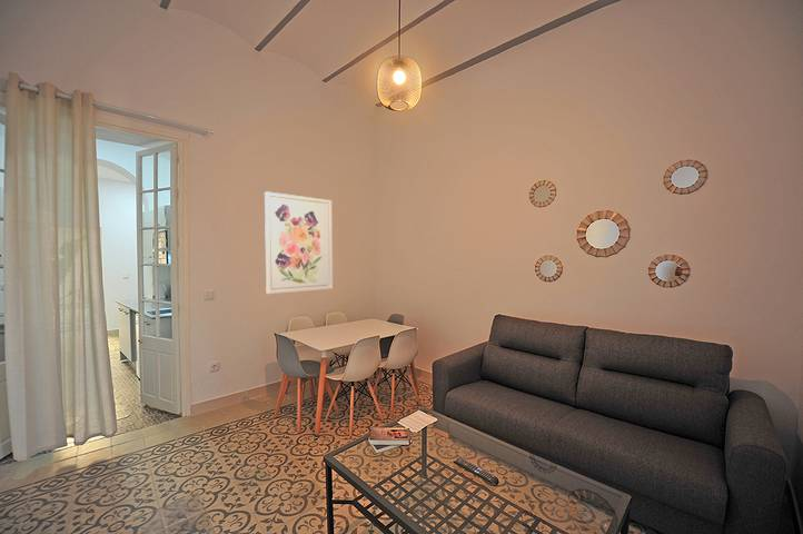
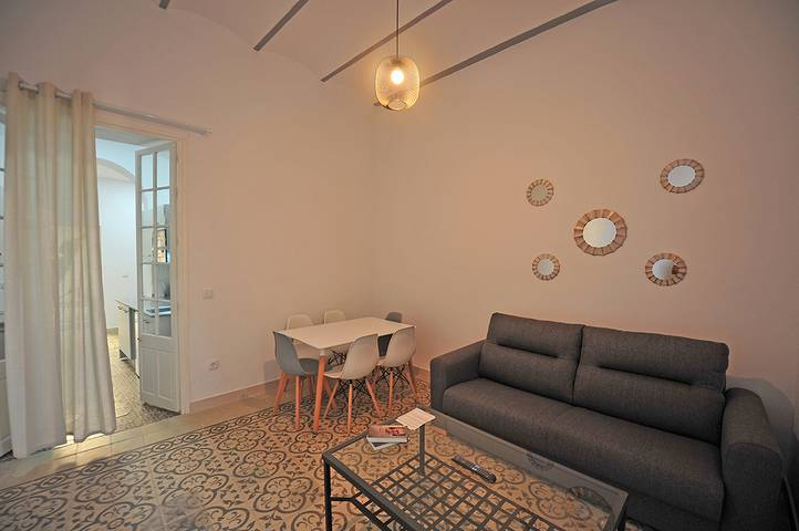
- wall art (300, 244)
